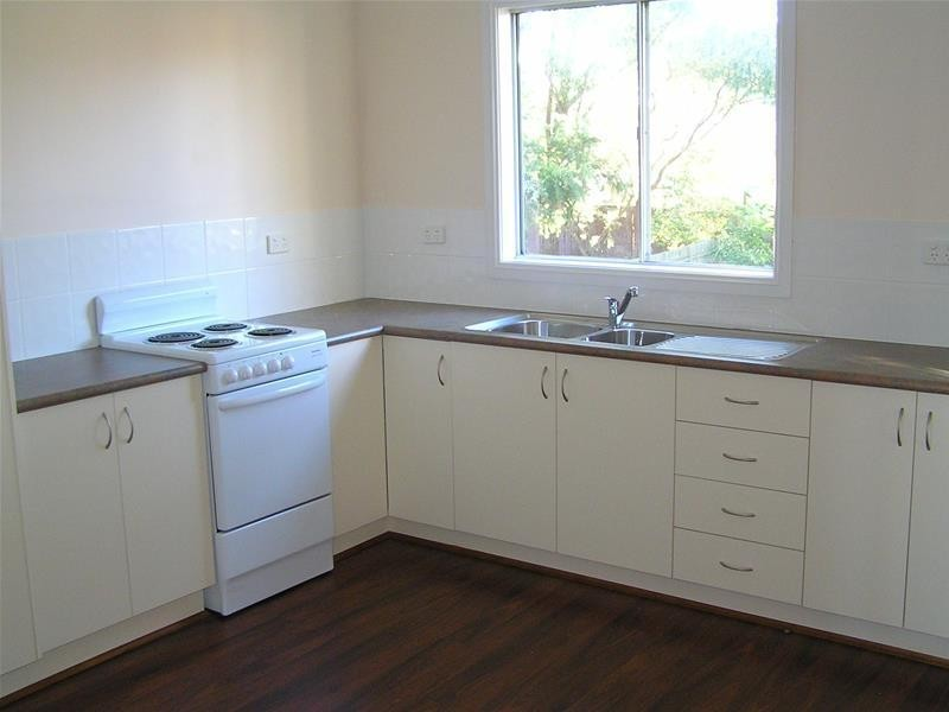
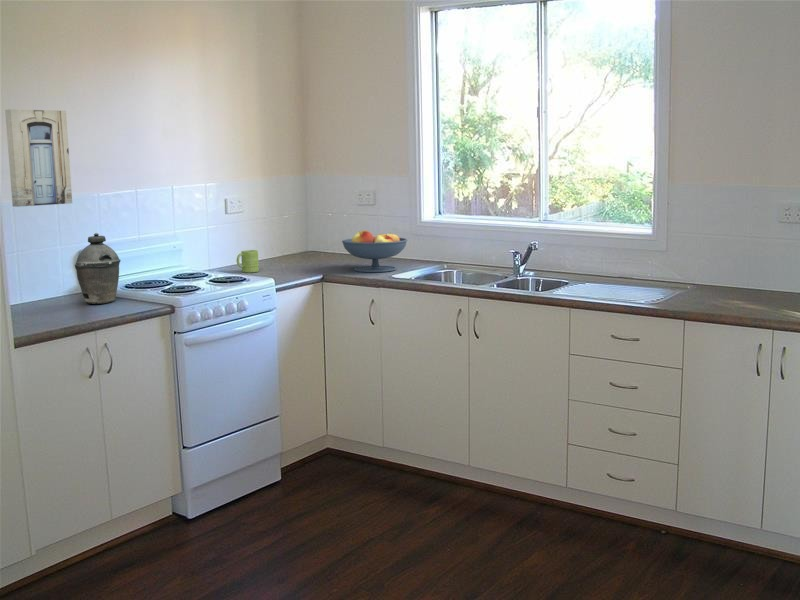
+ wall art (39, 157)
+ kettle (98, 267)
+ fruit bowl (375, 249)
+ mug (246, 261)
